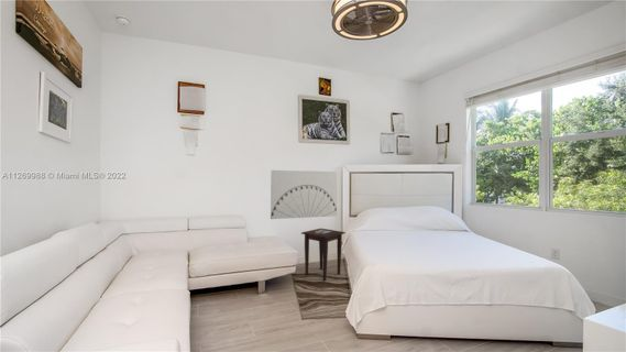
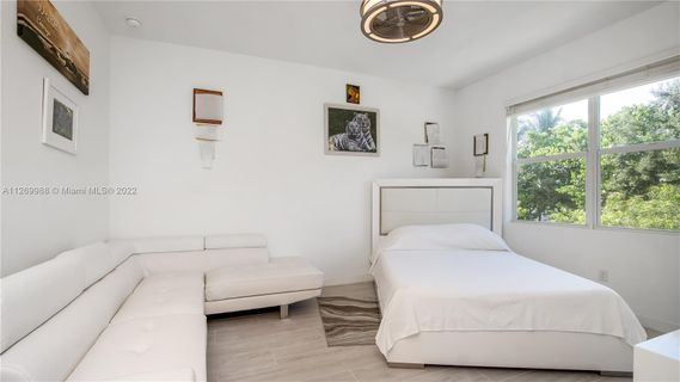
- wall art (305, 194)
- side table (322, 252)
